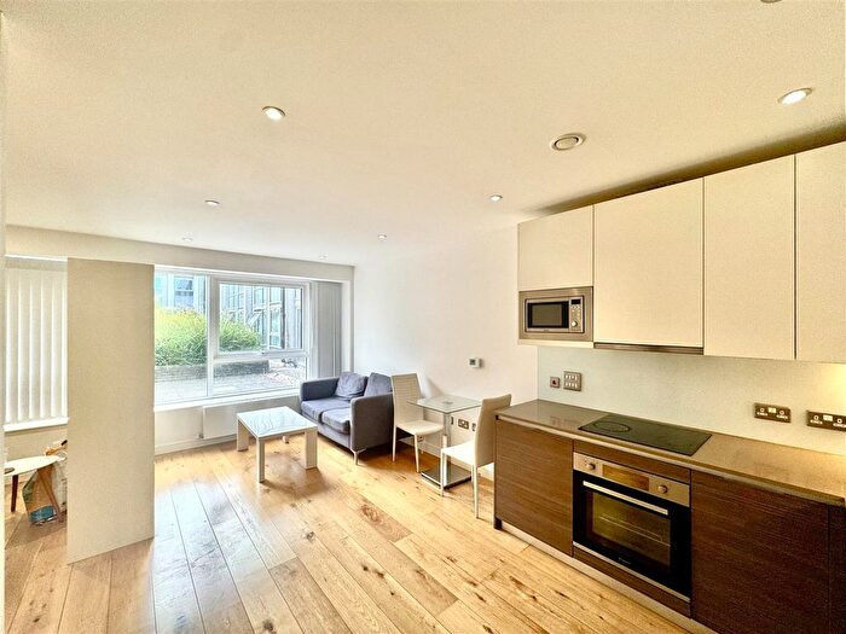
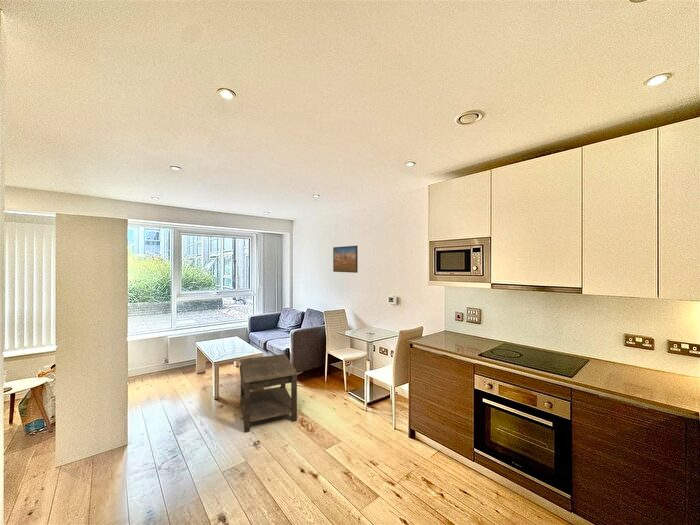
+ side table (266, 389)
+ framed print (344, 259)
